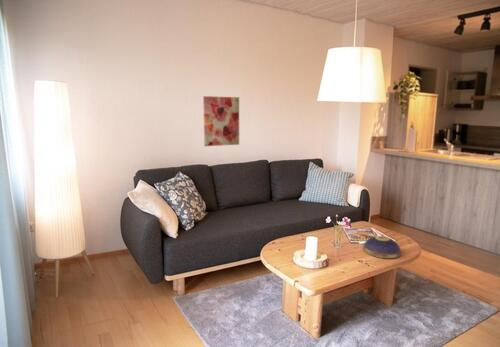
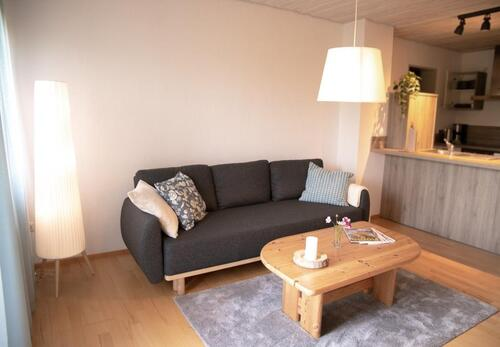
- decorative bowl (382, 244)
- wall art (221, 121)
